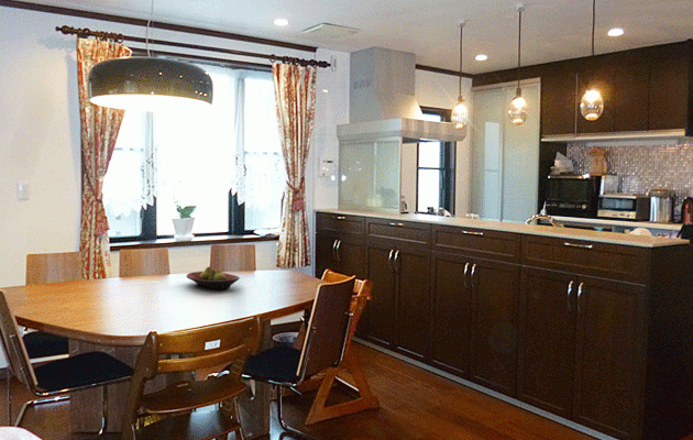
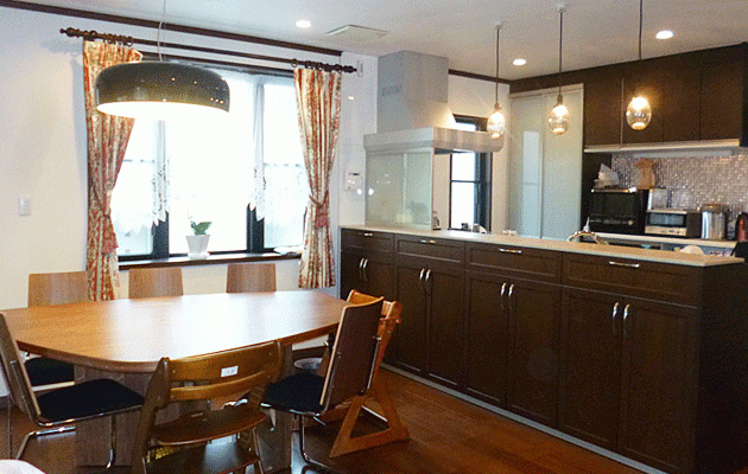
- fruit bowl (212, 276)
